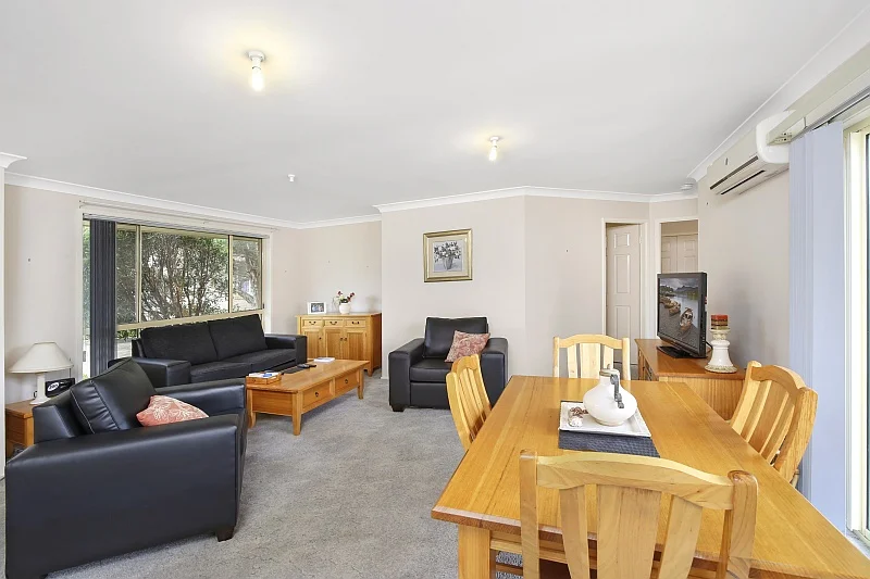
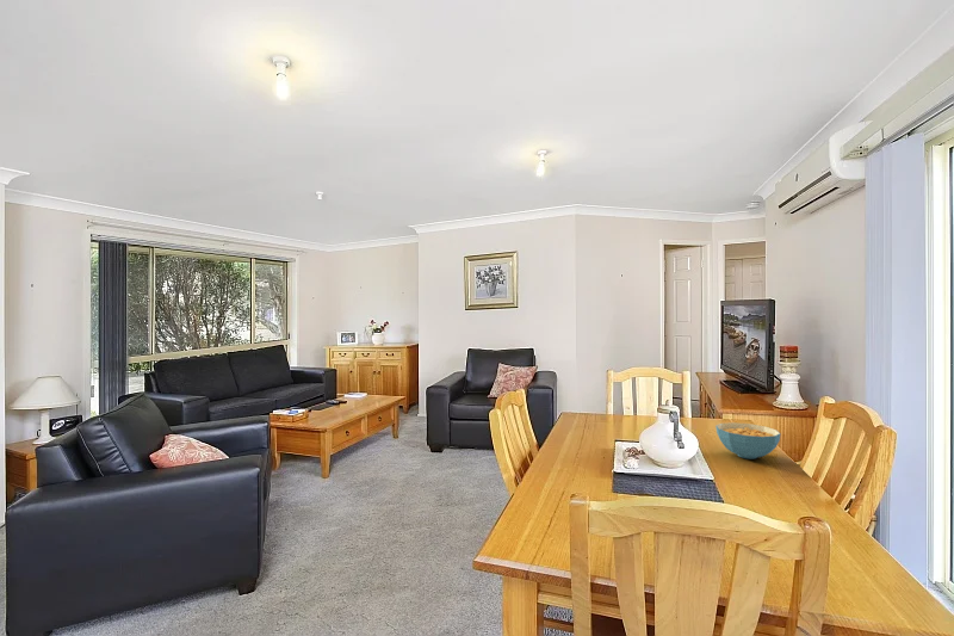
+ cereal bowl (747, 443)
